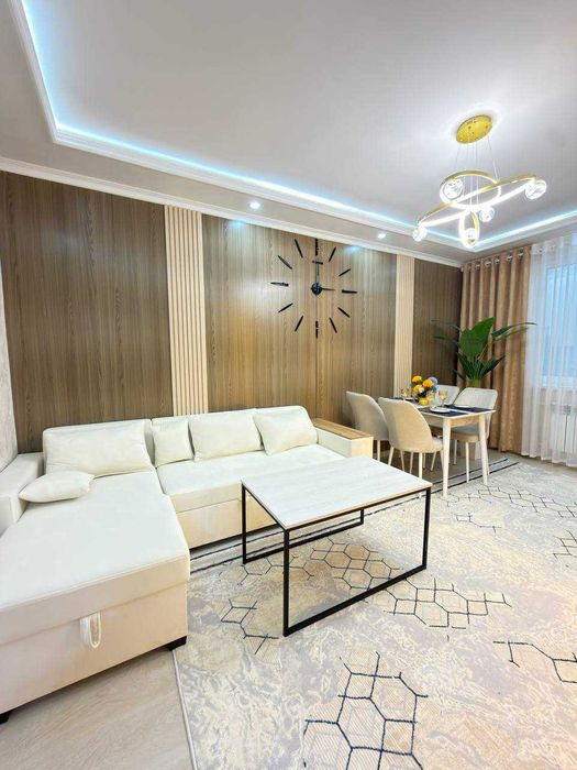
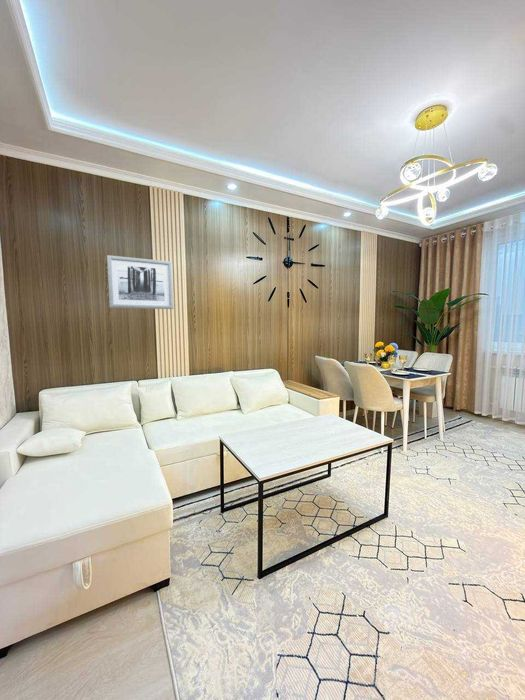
+ wall art (142, 283)
